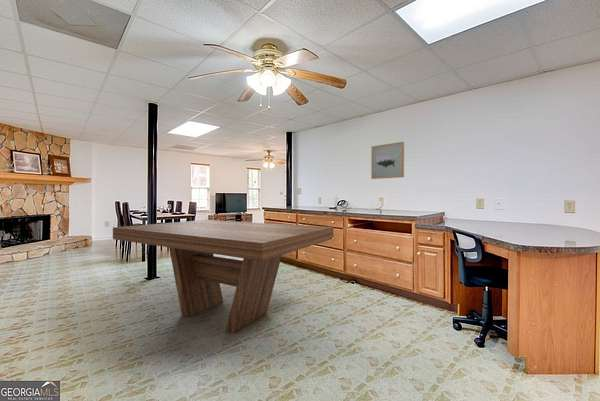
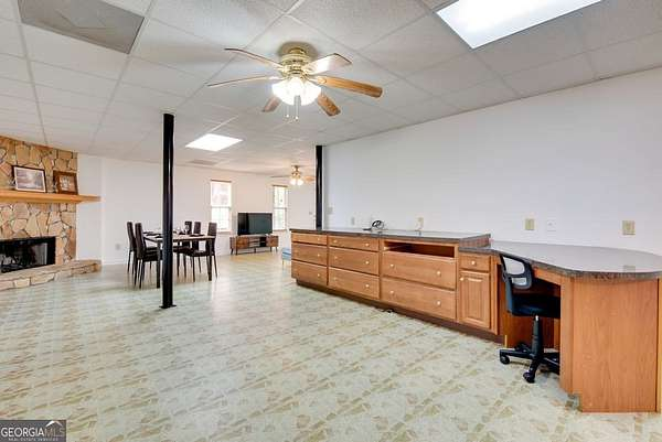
- wall art (387, 161)
- dining table (224, 270)
